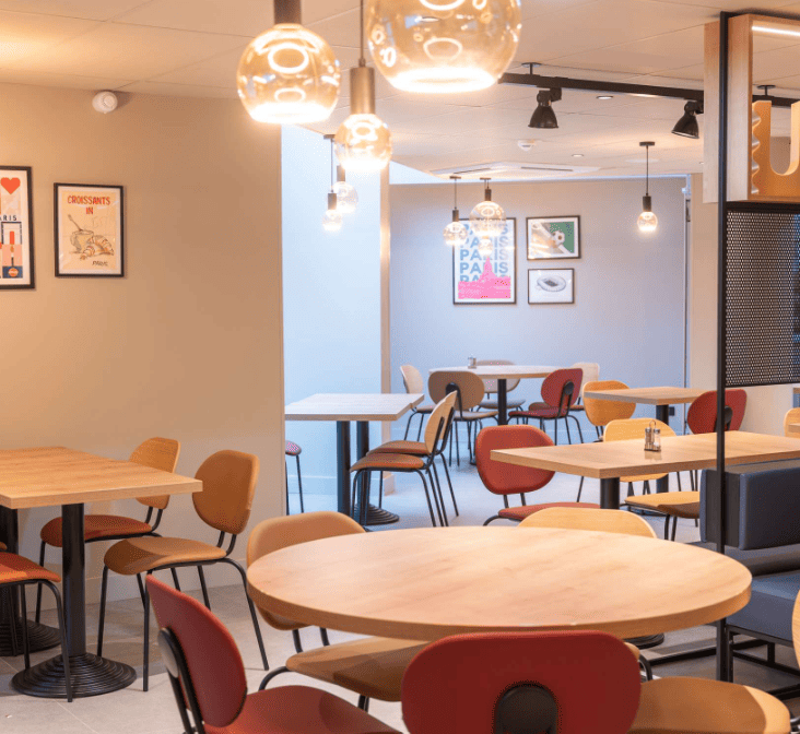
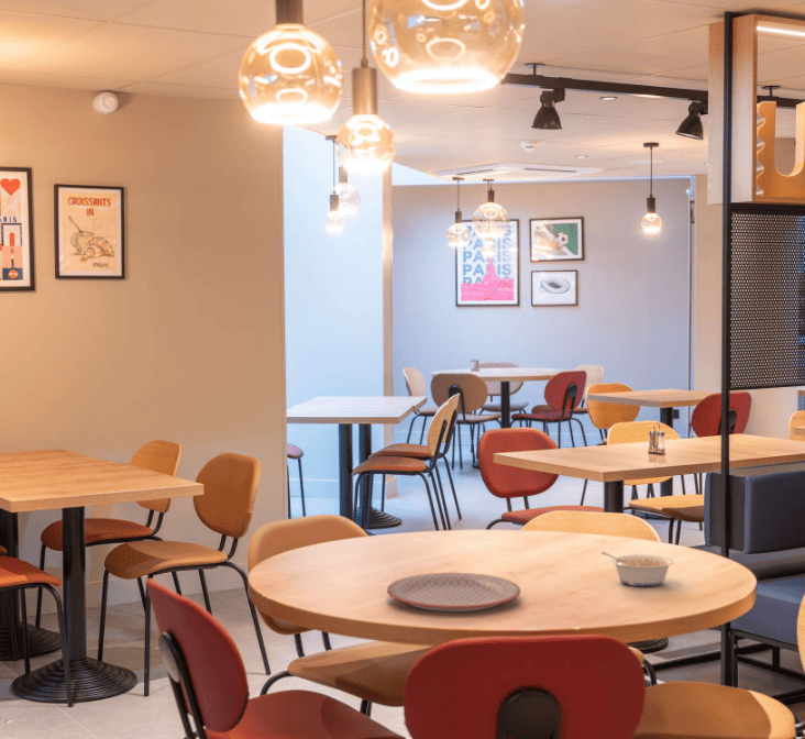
+ legume (639, 569)
+ plate (453, 593)
